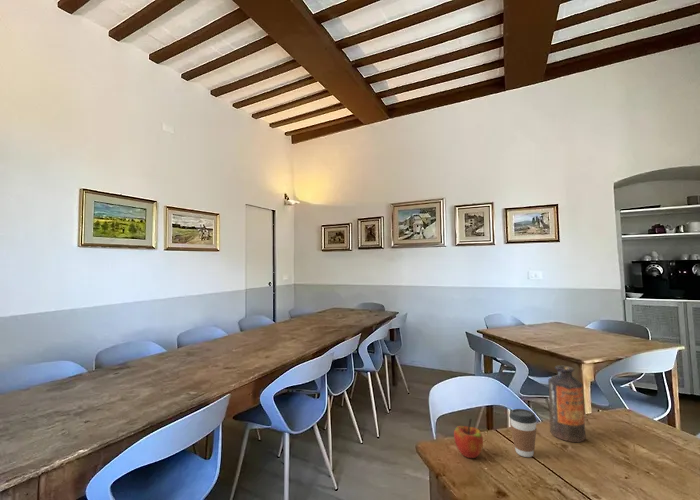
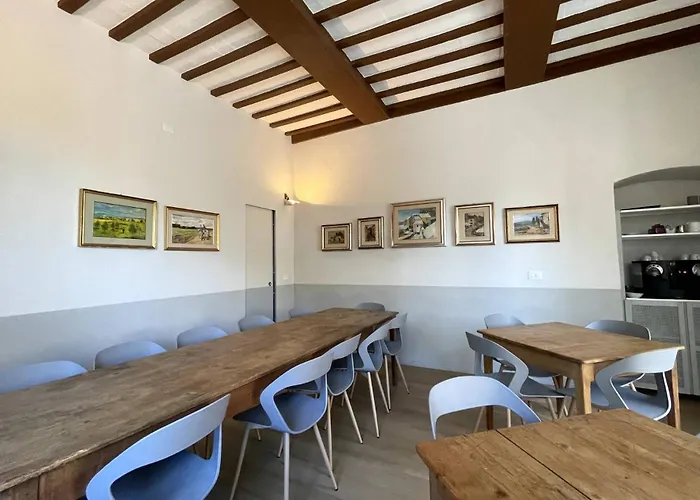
- coffee cup (523, 432)
- apple (468, 436)
- bottle (565, 400)
